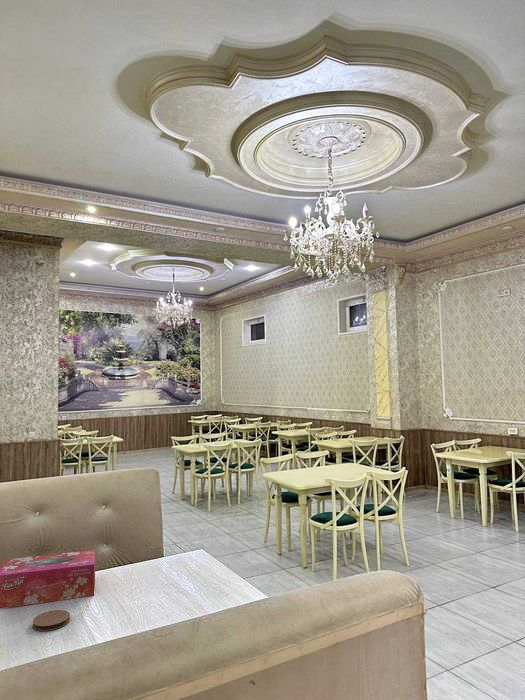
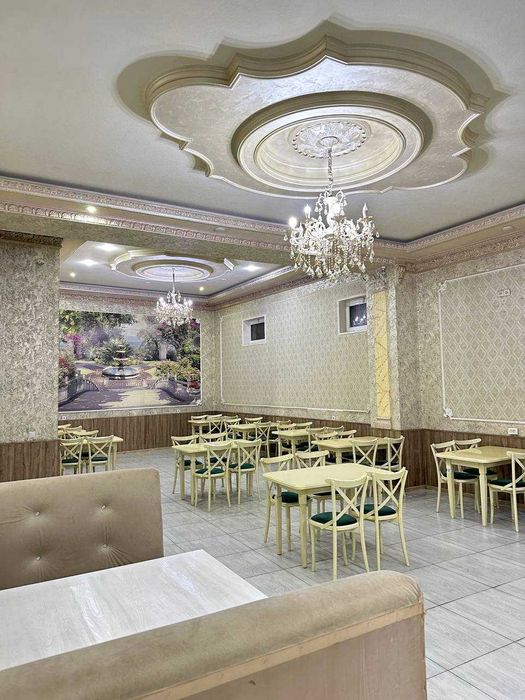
- coaster (51, 620)
- tissue box (48, 577)
